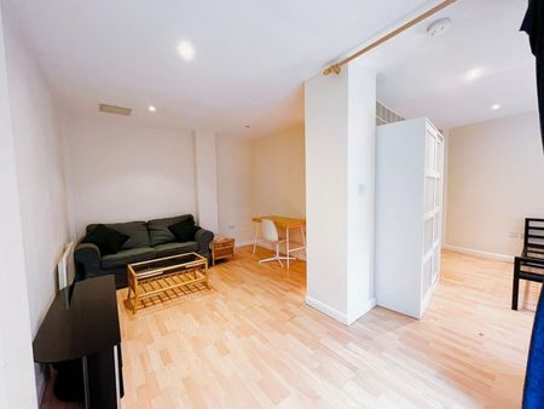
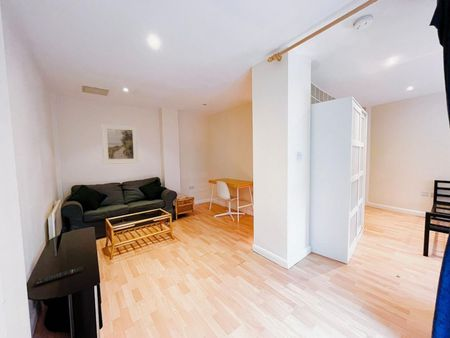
+ remote control (60, 275)
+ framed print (120, 144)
